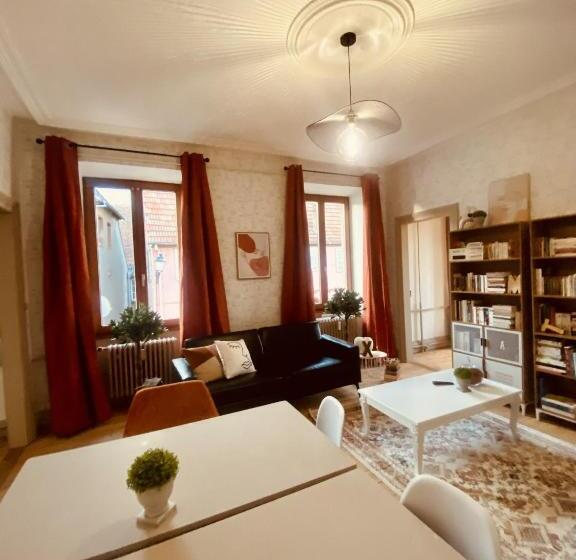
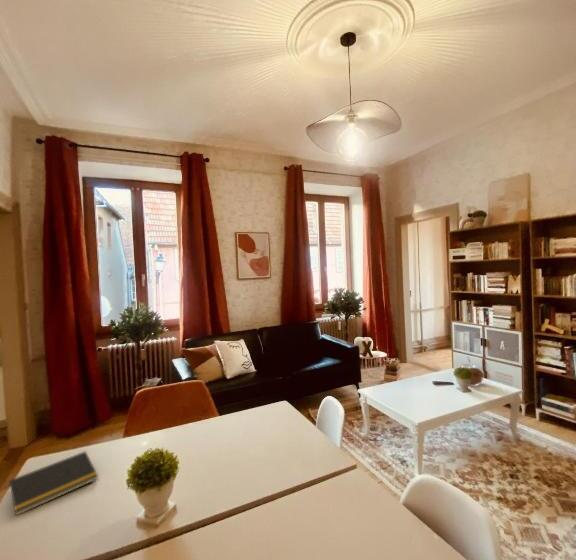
+ notepad (55, 479)
